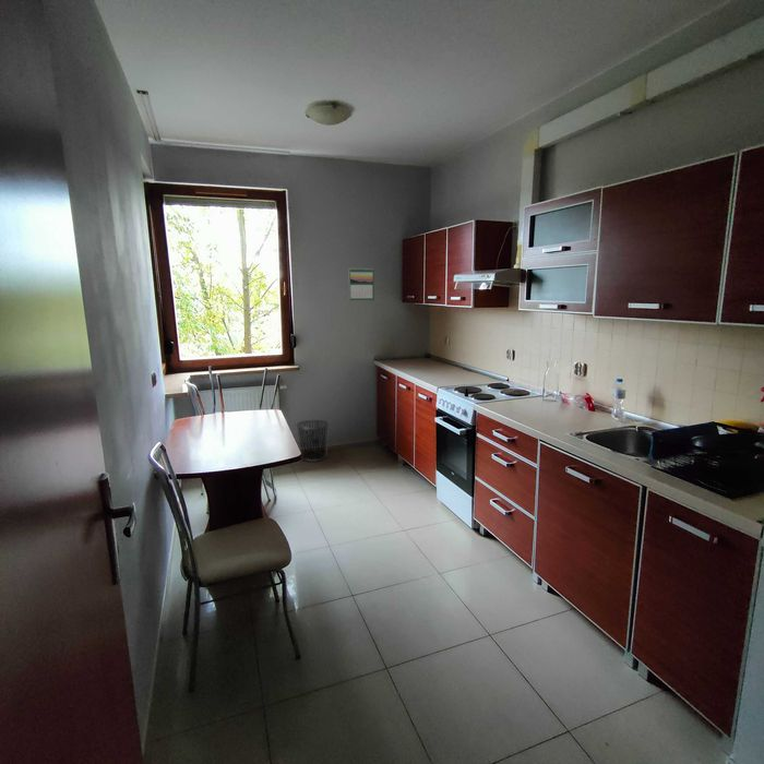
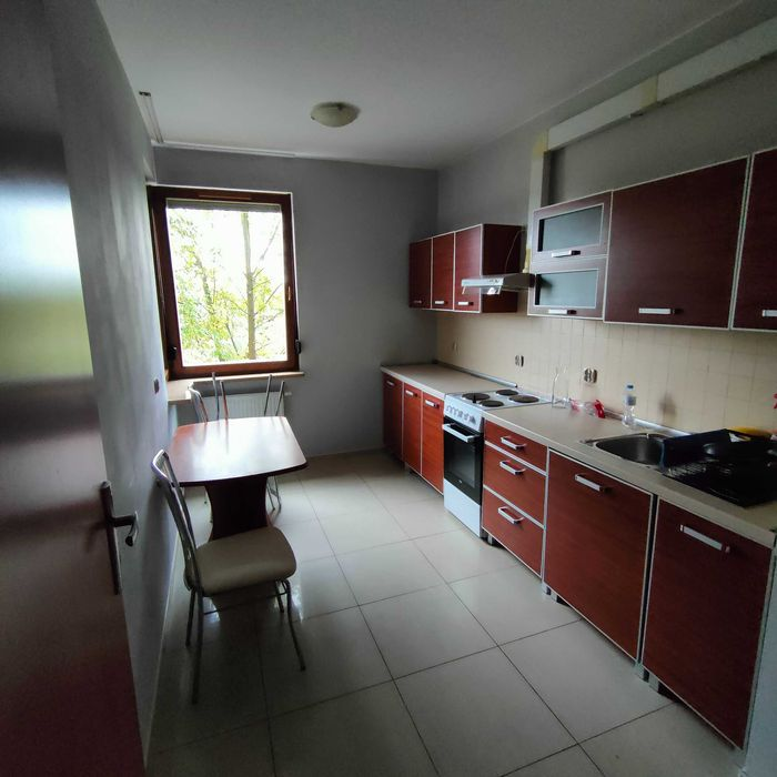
- calendar (361, 284)
- waste bin (312, 440)
